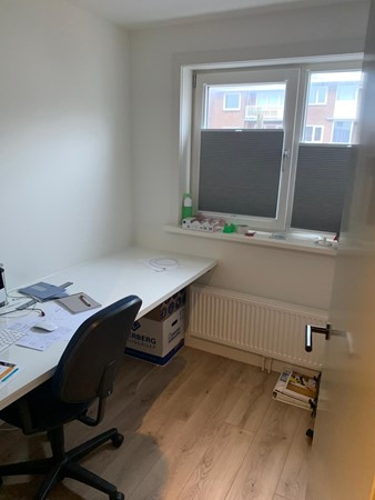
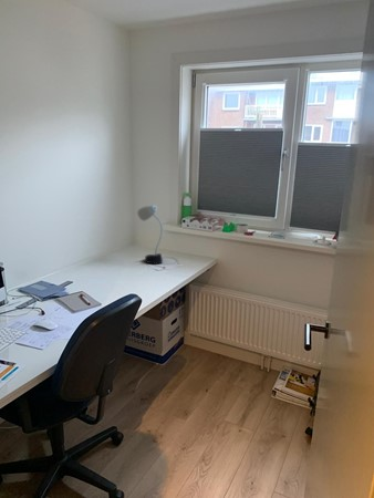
+ desk lamp (159, 237)
